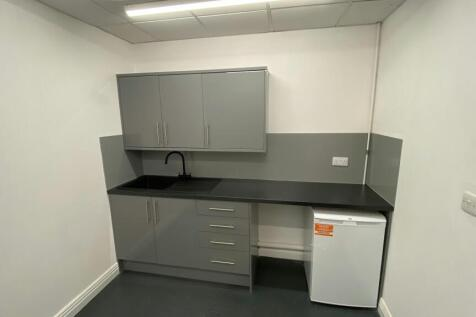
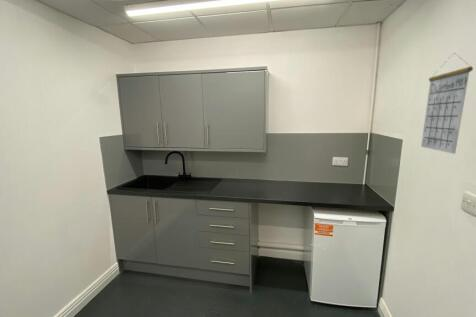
+ calendar (443, 103)
